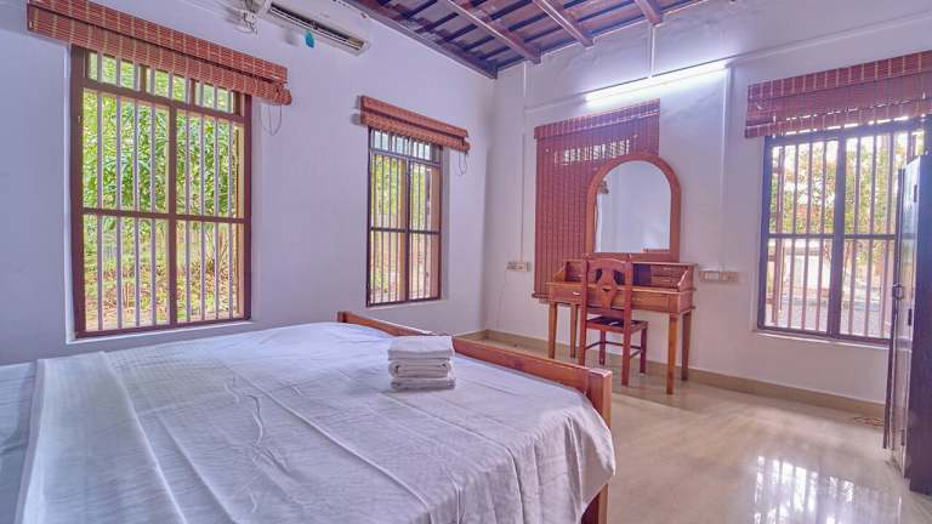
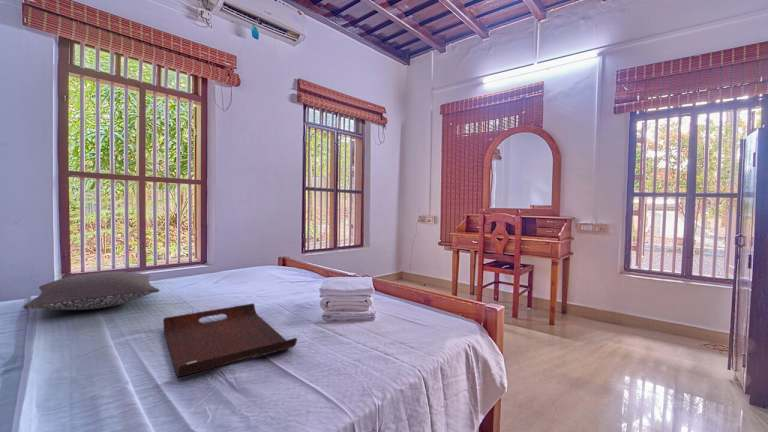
+ serving tray (225, 333)
+ pillow (98, 288)
